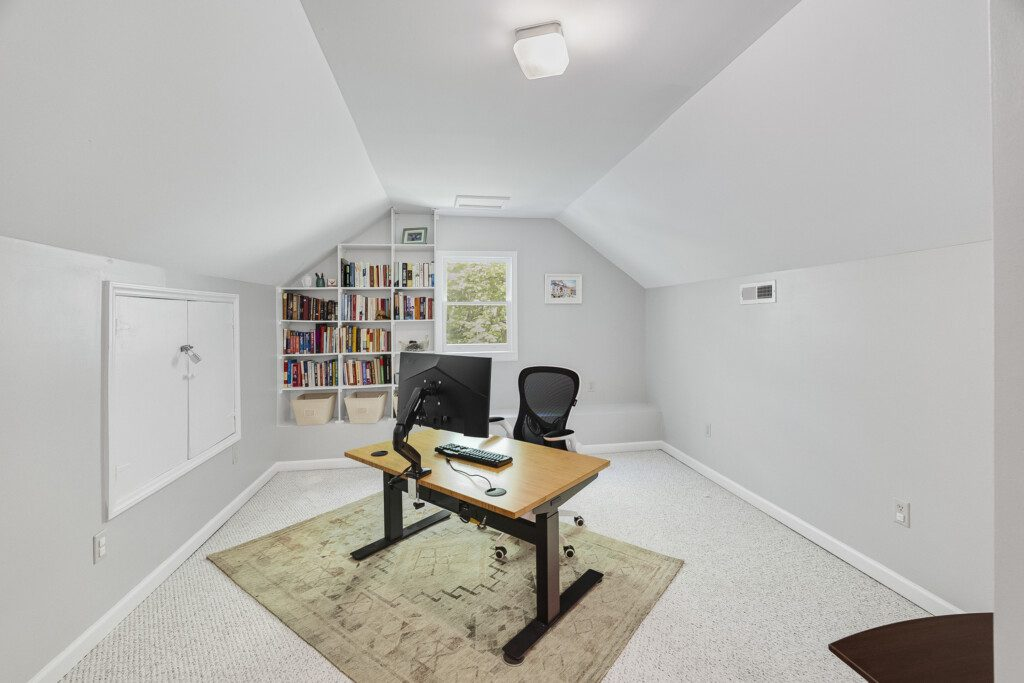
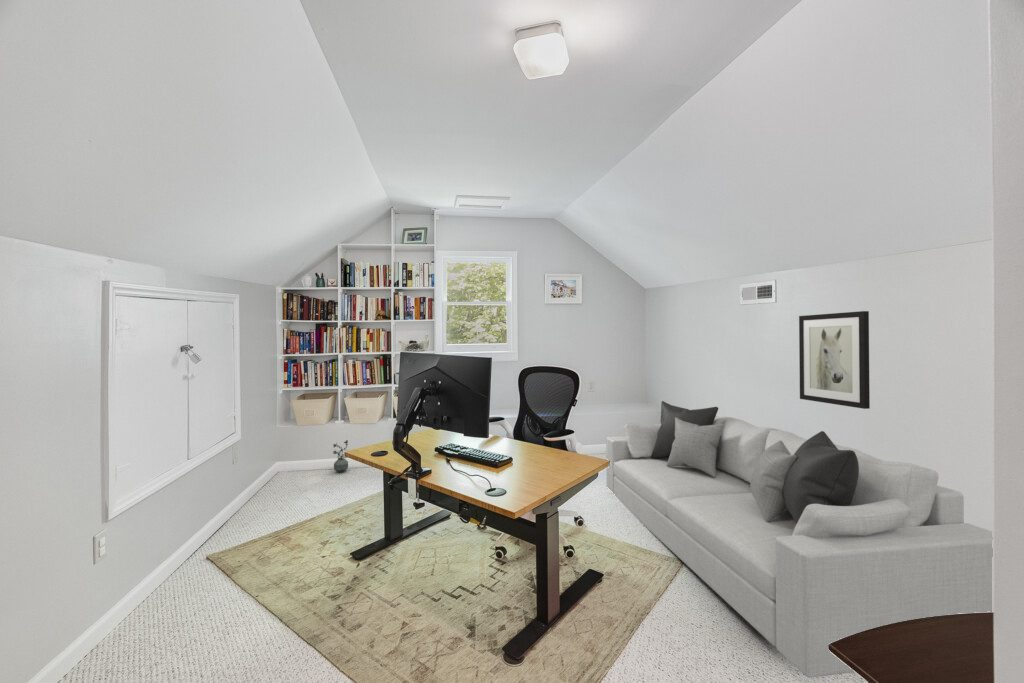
+ wall art (831, 358)
+ sofa (736, 480)
+ potted plant (342, 456)
